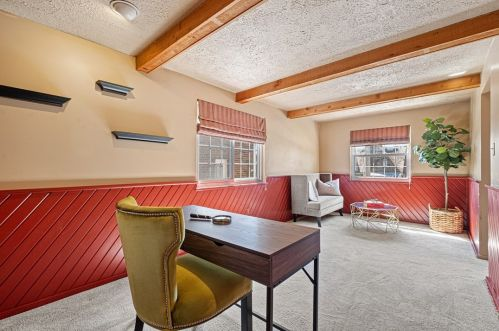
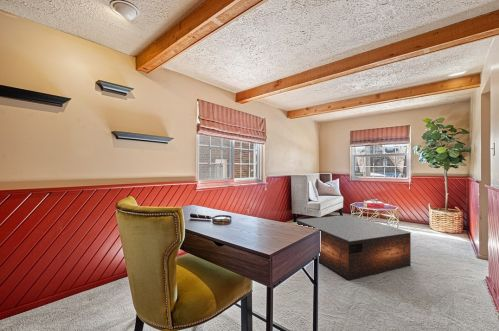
+ coffee table (348, 240)
